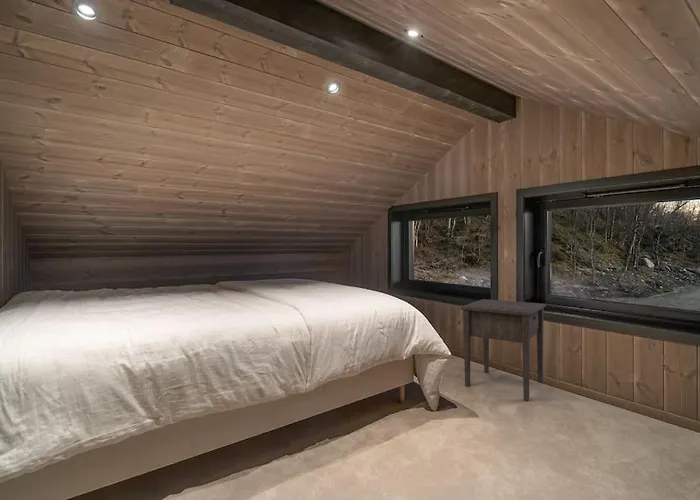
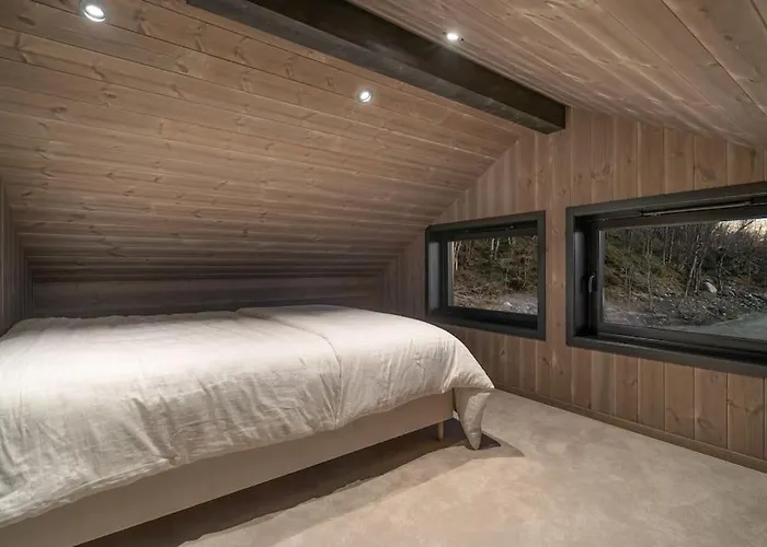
- nightstand (504, 340)
